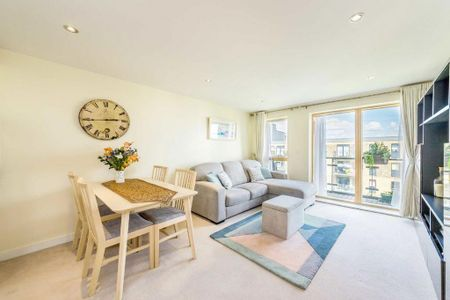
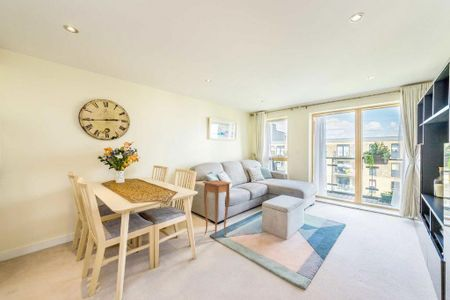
+ side table (216, 208)
